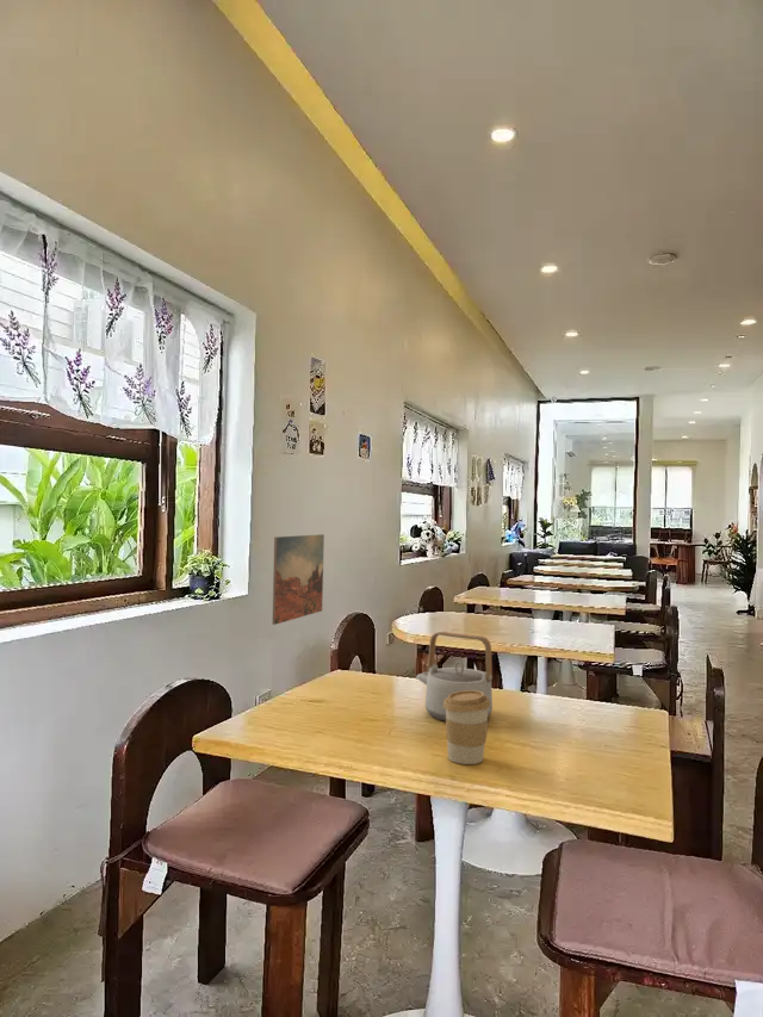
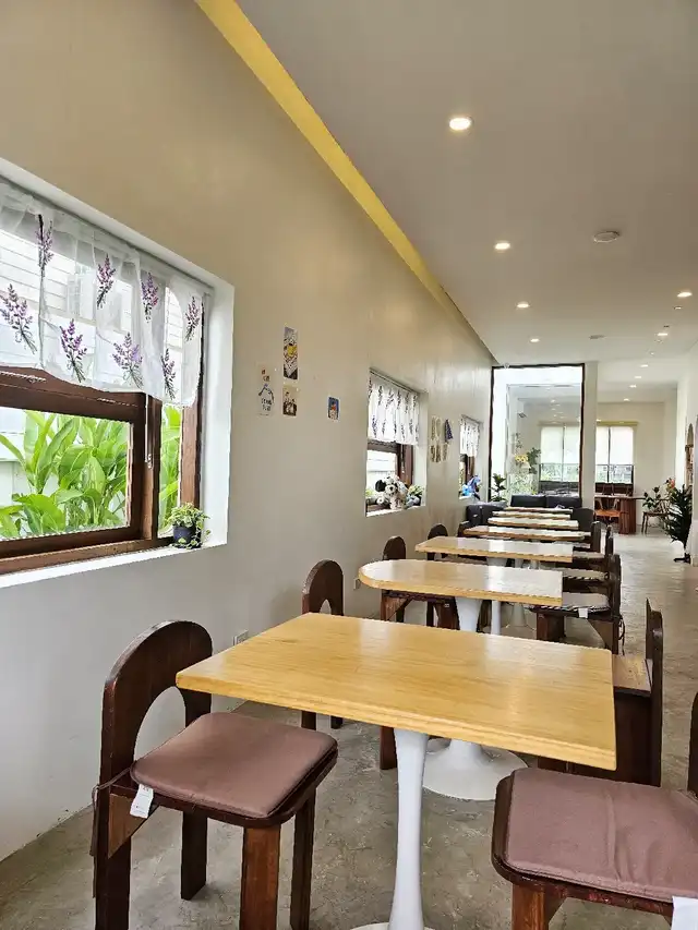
- wall art (299, 576)
- coffee cup (466, 725)
- teapot (453, 672)
